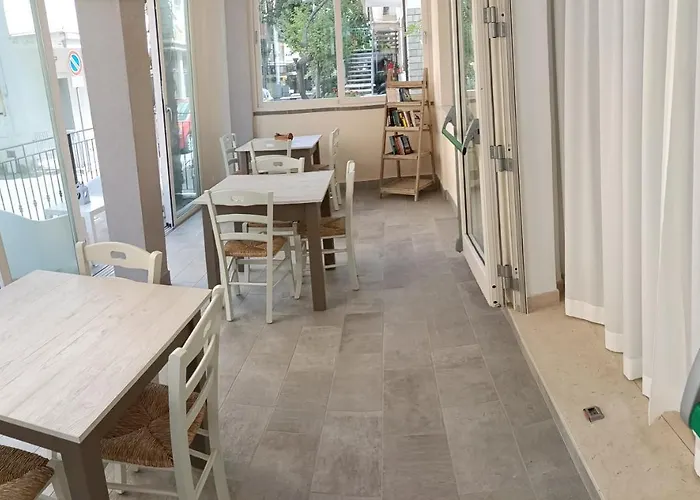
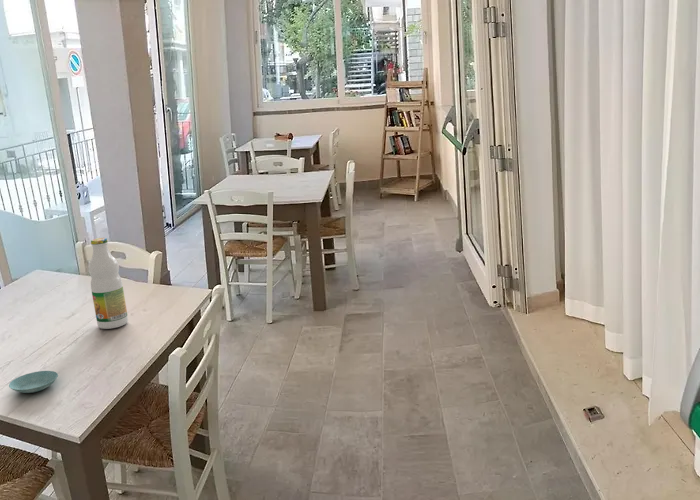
+ bottle (106, 282)
+ saucer (34, 383)
